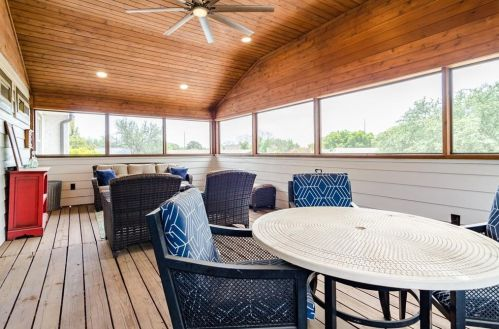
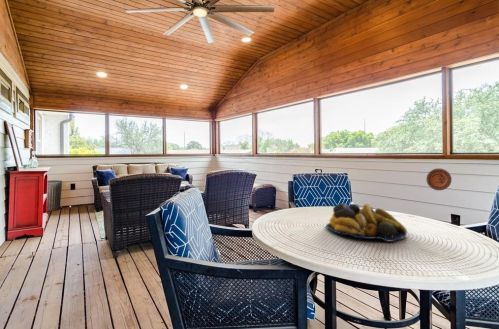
+ fruit bowl (363, 217)
+ decorative plate (438, 179)
